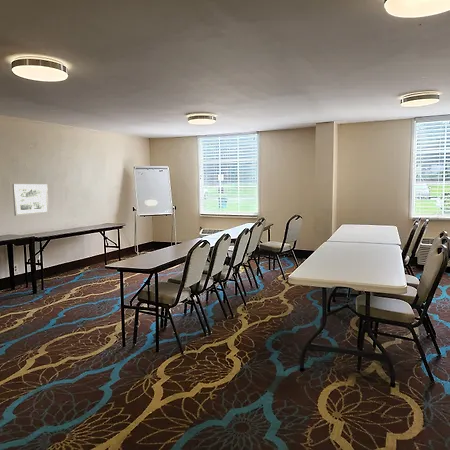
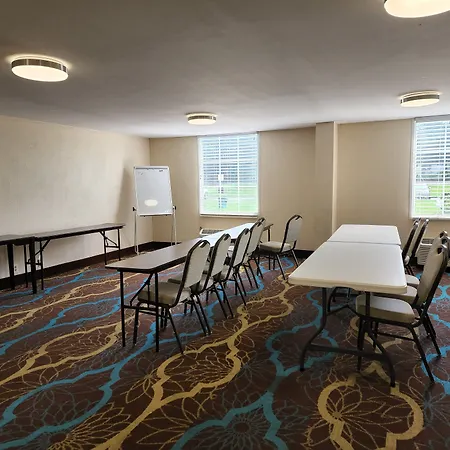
- wall art (31, 199)
